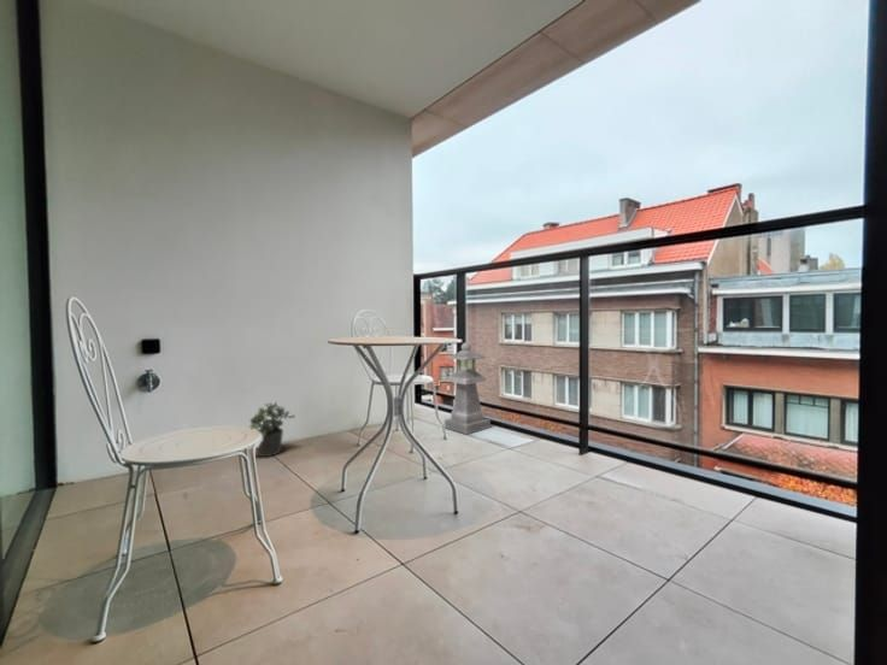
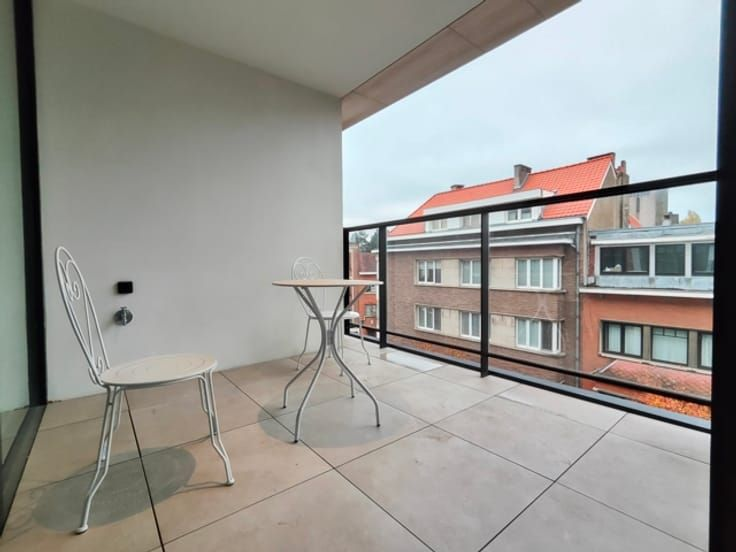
- lantern (466, 384)
- potted plant (271, 426)
